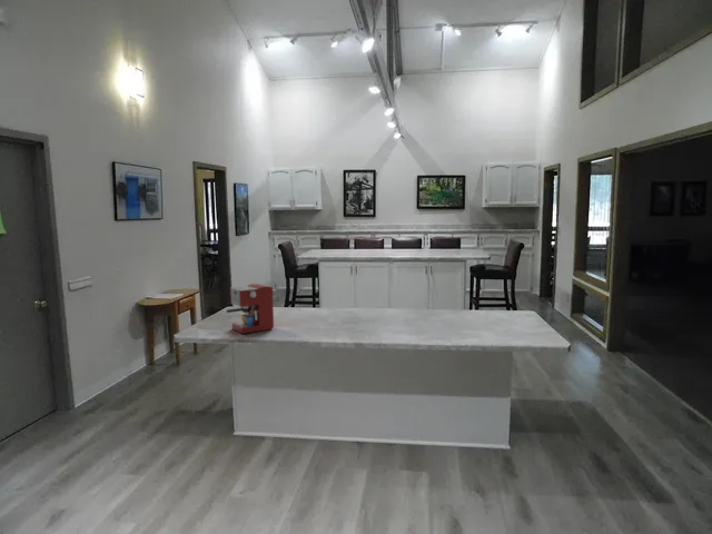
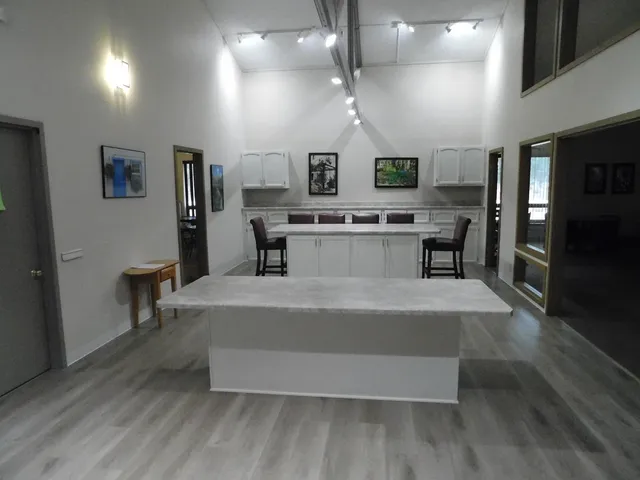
- coffee maker (251, 307)
